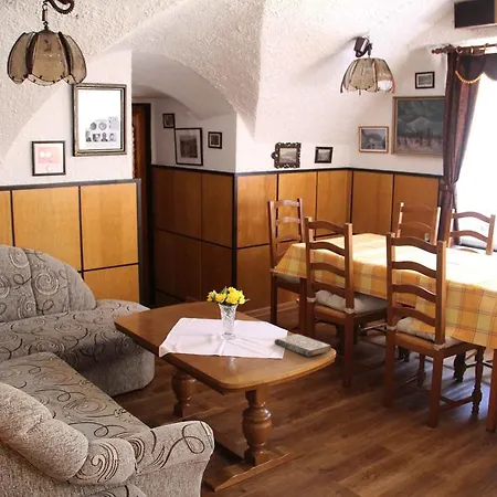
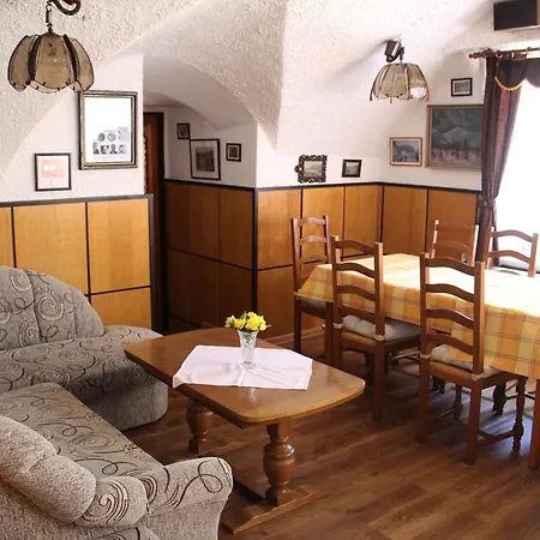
- book (302, 345)
